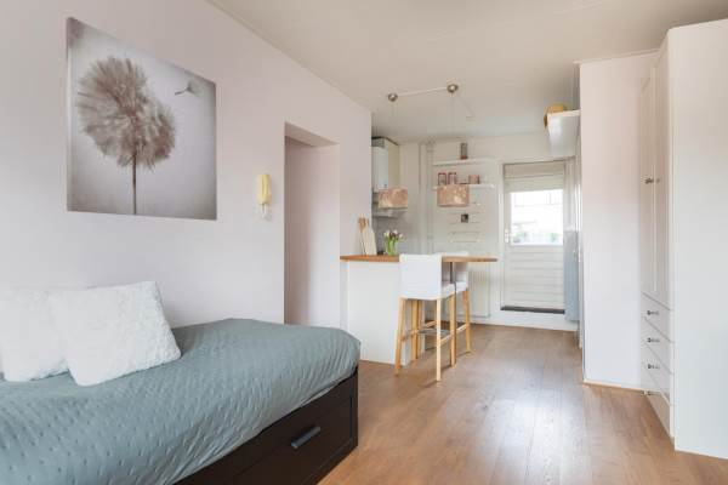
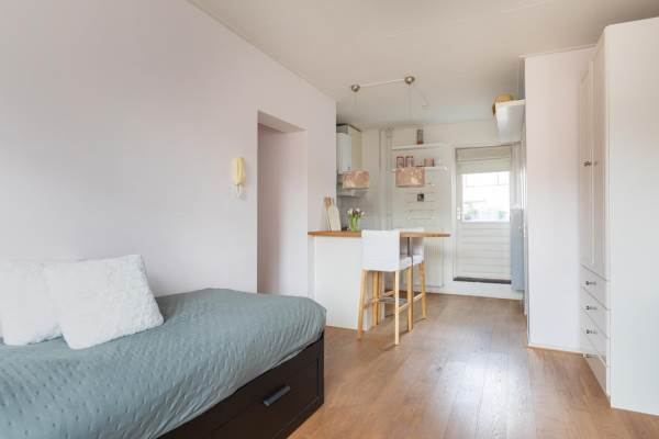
- wall art (154, 136)
